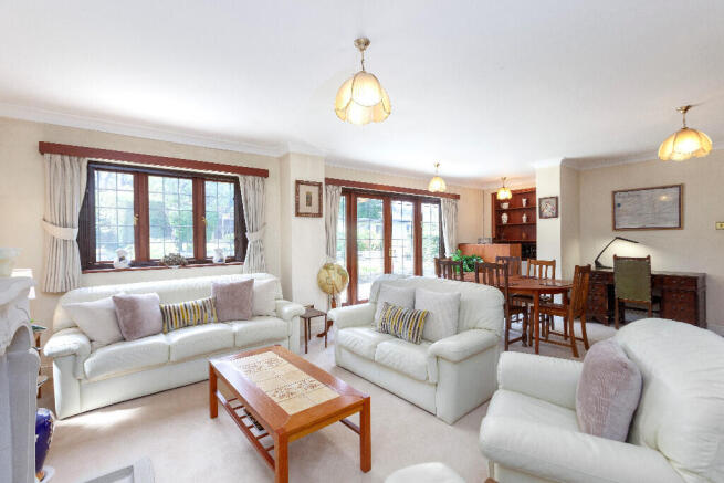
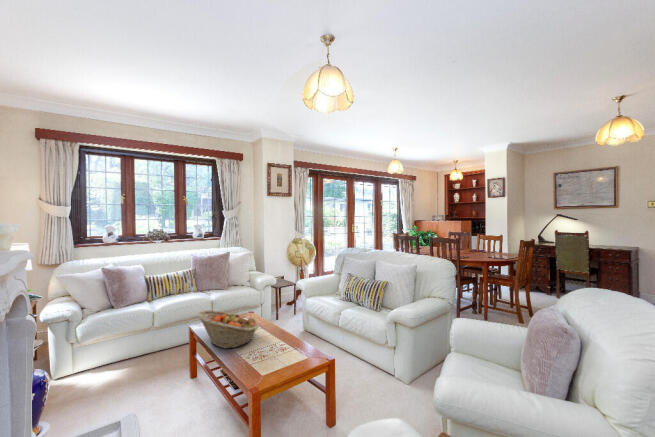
+ fruit basket (228, 325)
